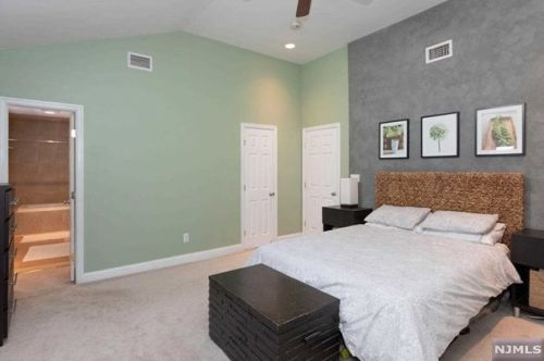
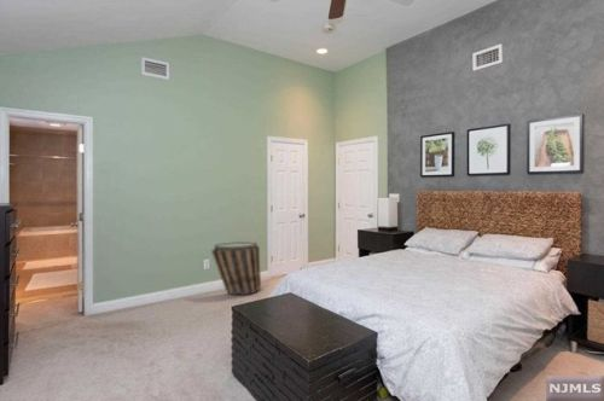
+ basket (236, 268)
